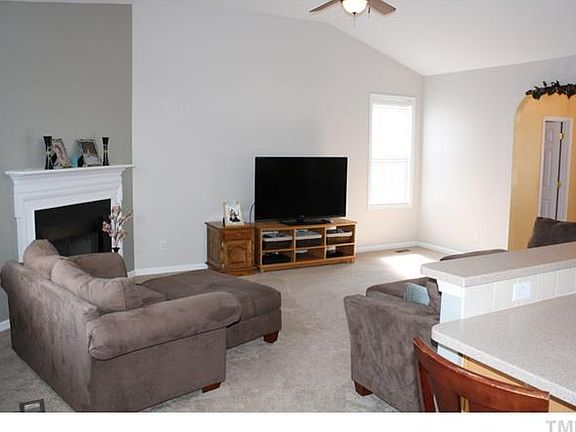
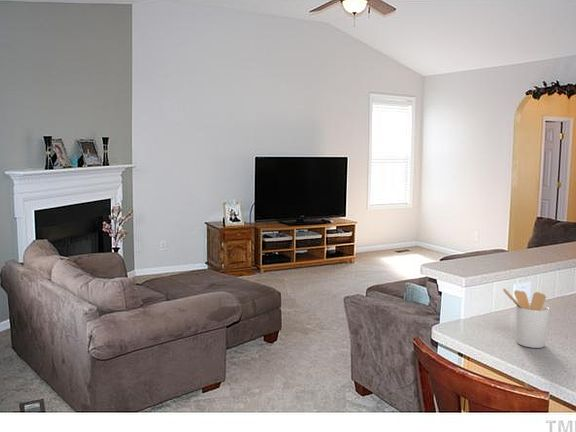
+ utensil holder (523, 316)
